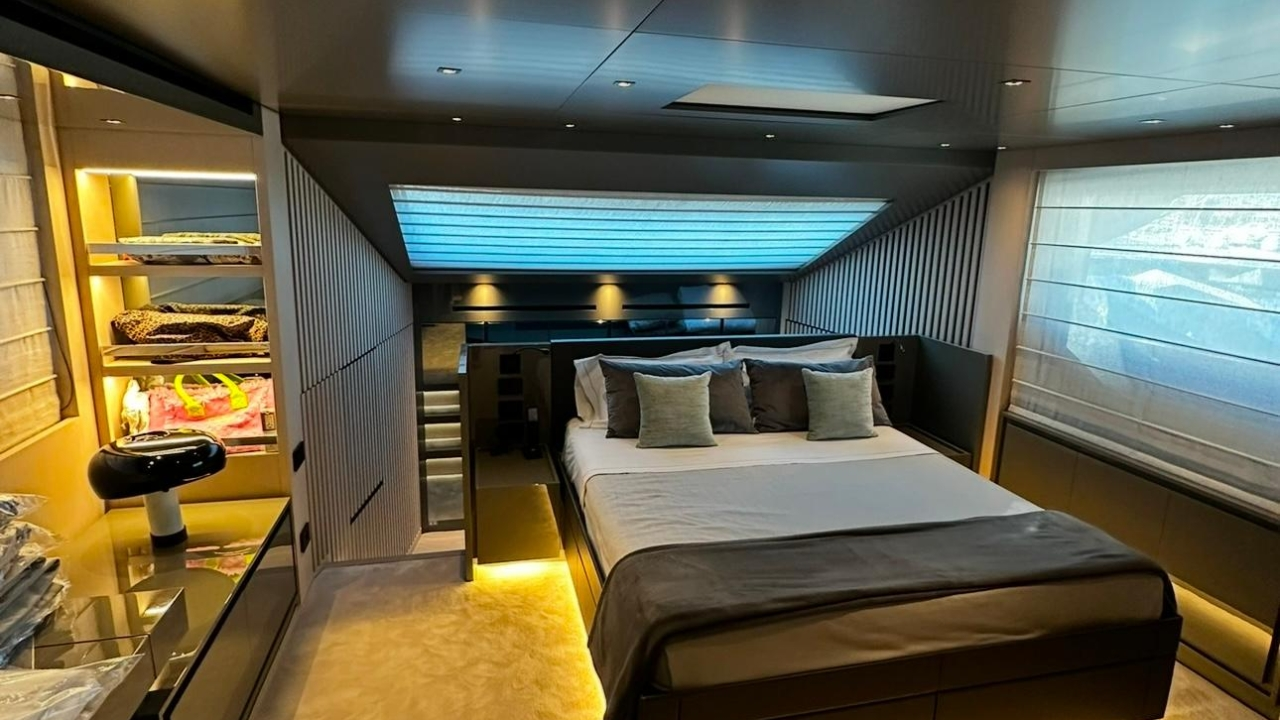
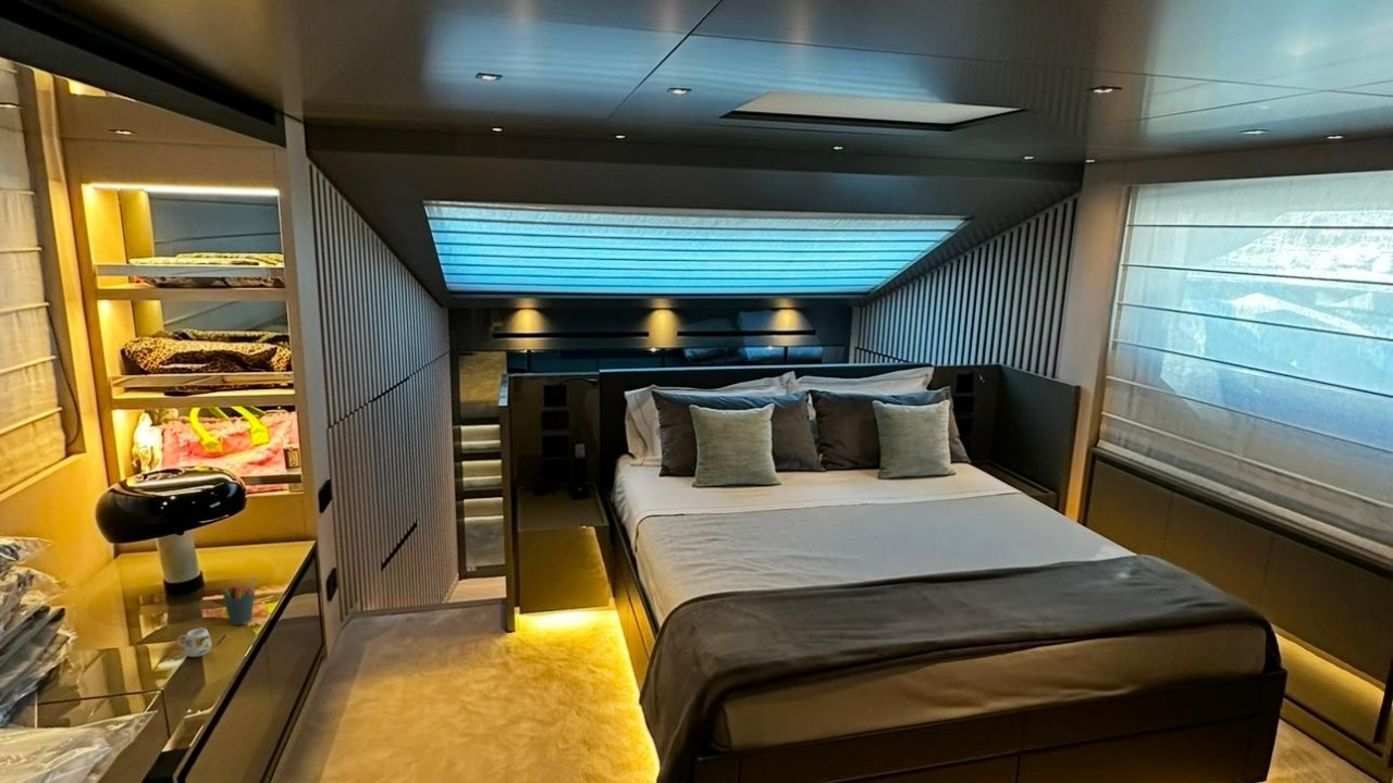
+ pen holder (239, 600)
+ mug (199, 637)
